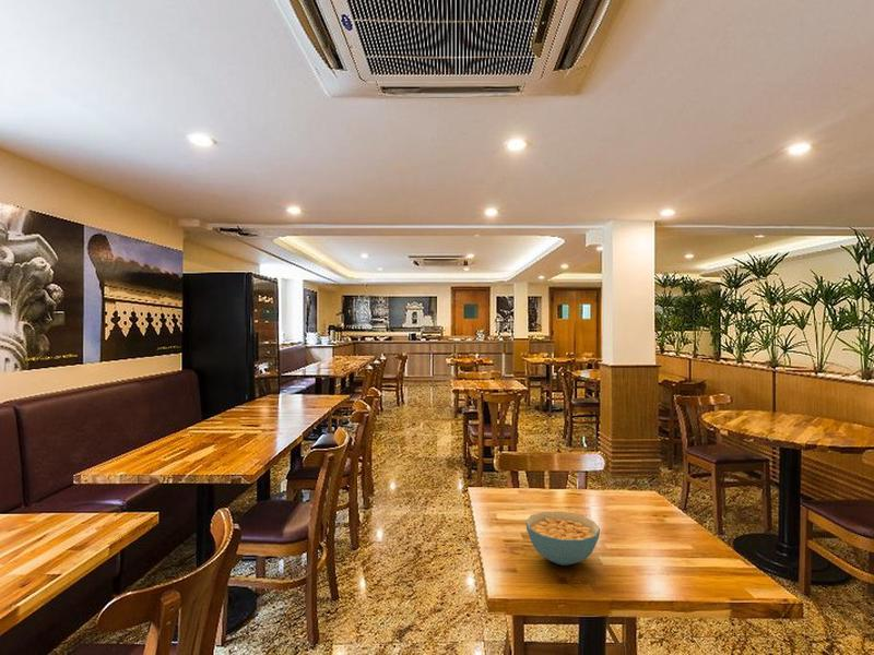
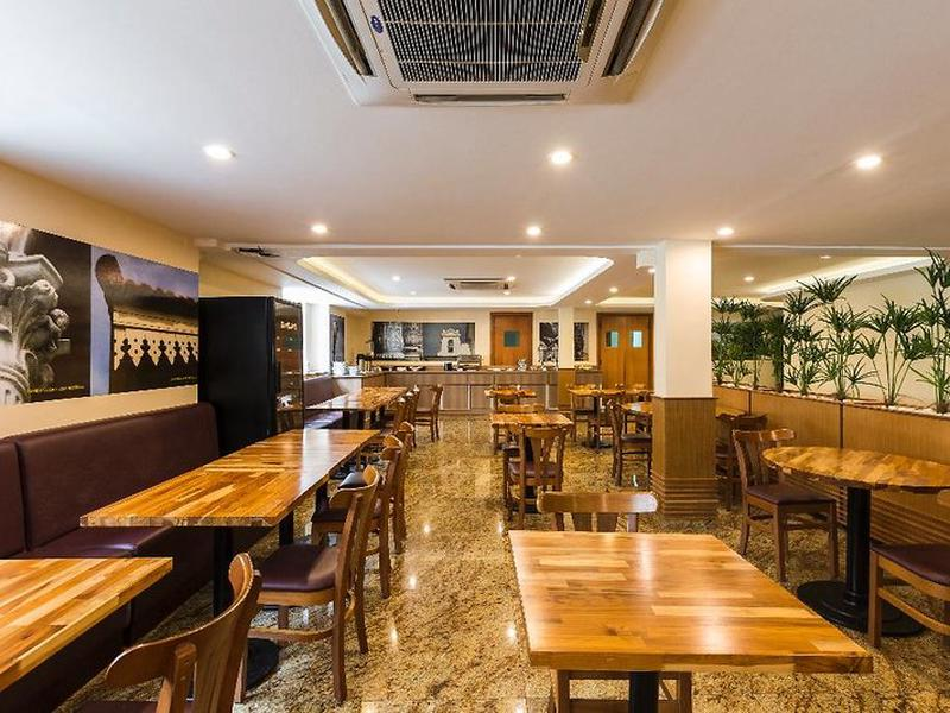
- cereal bowl (562, 541)
